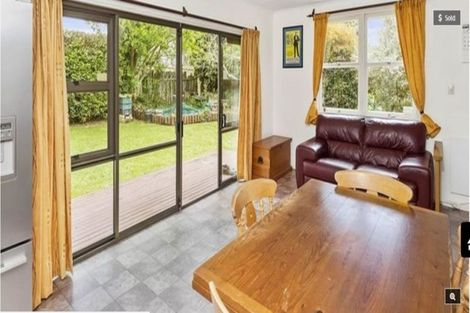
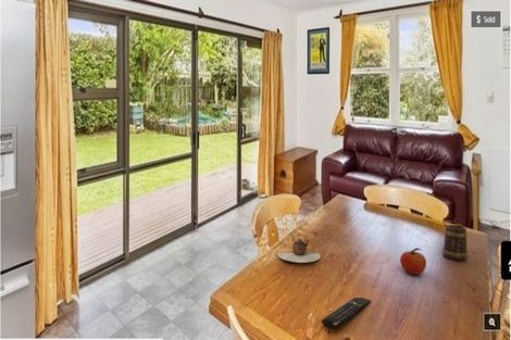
+ mug (456, 240)
+ remote control (347, 312)
+ teapot (298, 244)
+ fruit (412, 260)
